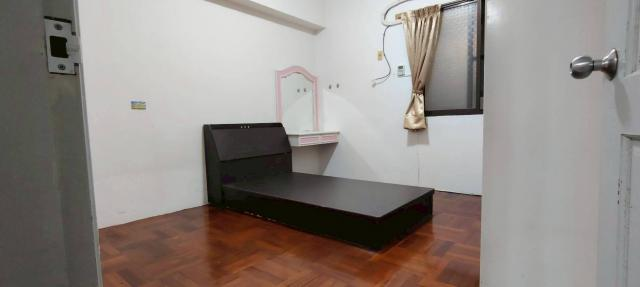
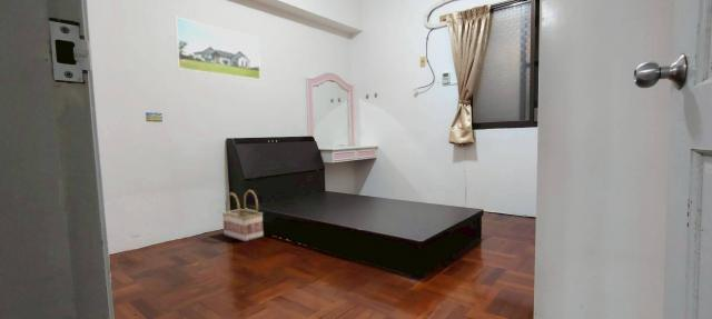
+ basket (243, 213)
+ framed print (221, 51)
